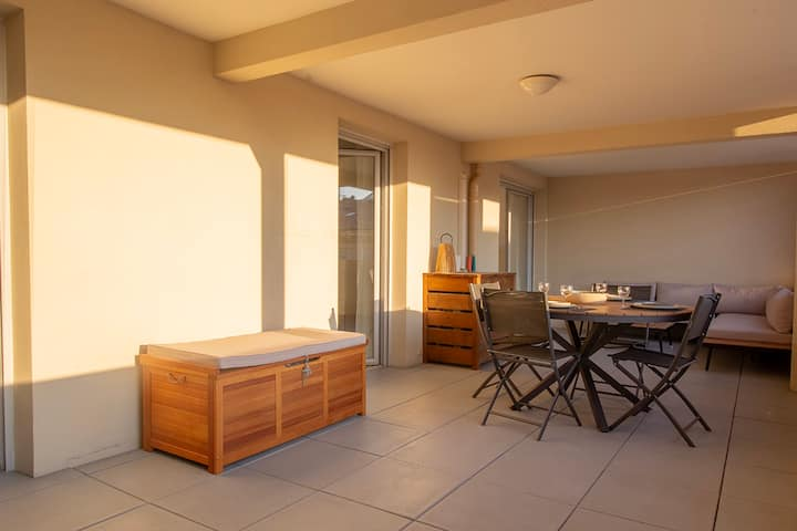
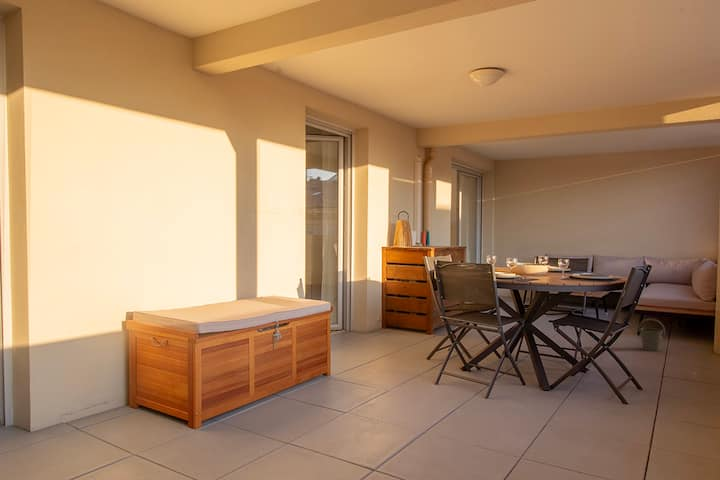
+ bucket (651, 334)
